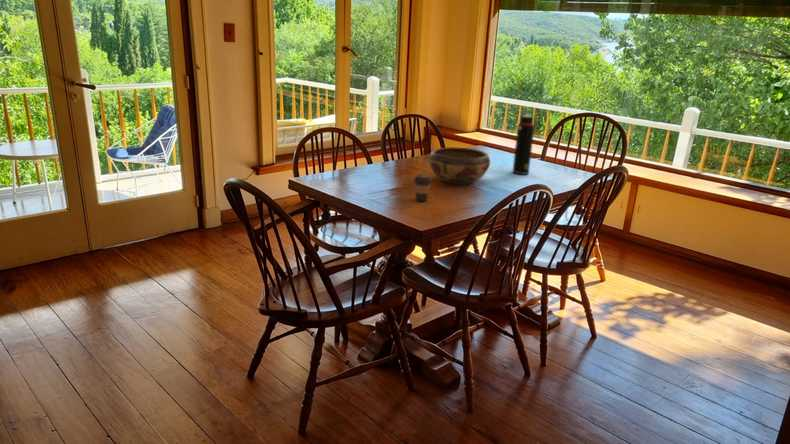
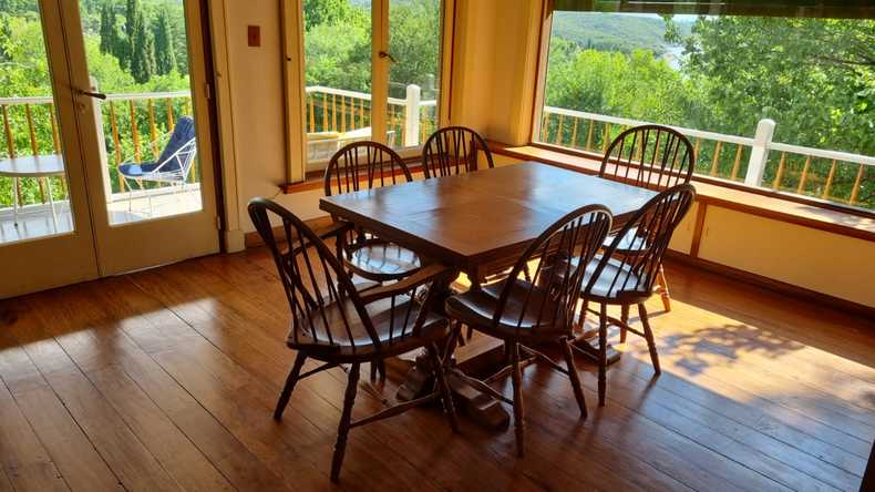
- water bottle (522, 144)
- decorative bowl (458, 166)
- coffee cup (422, 187)
